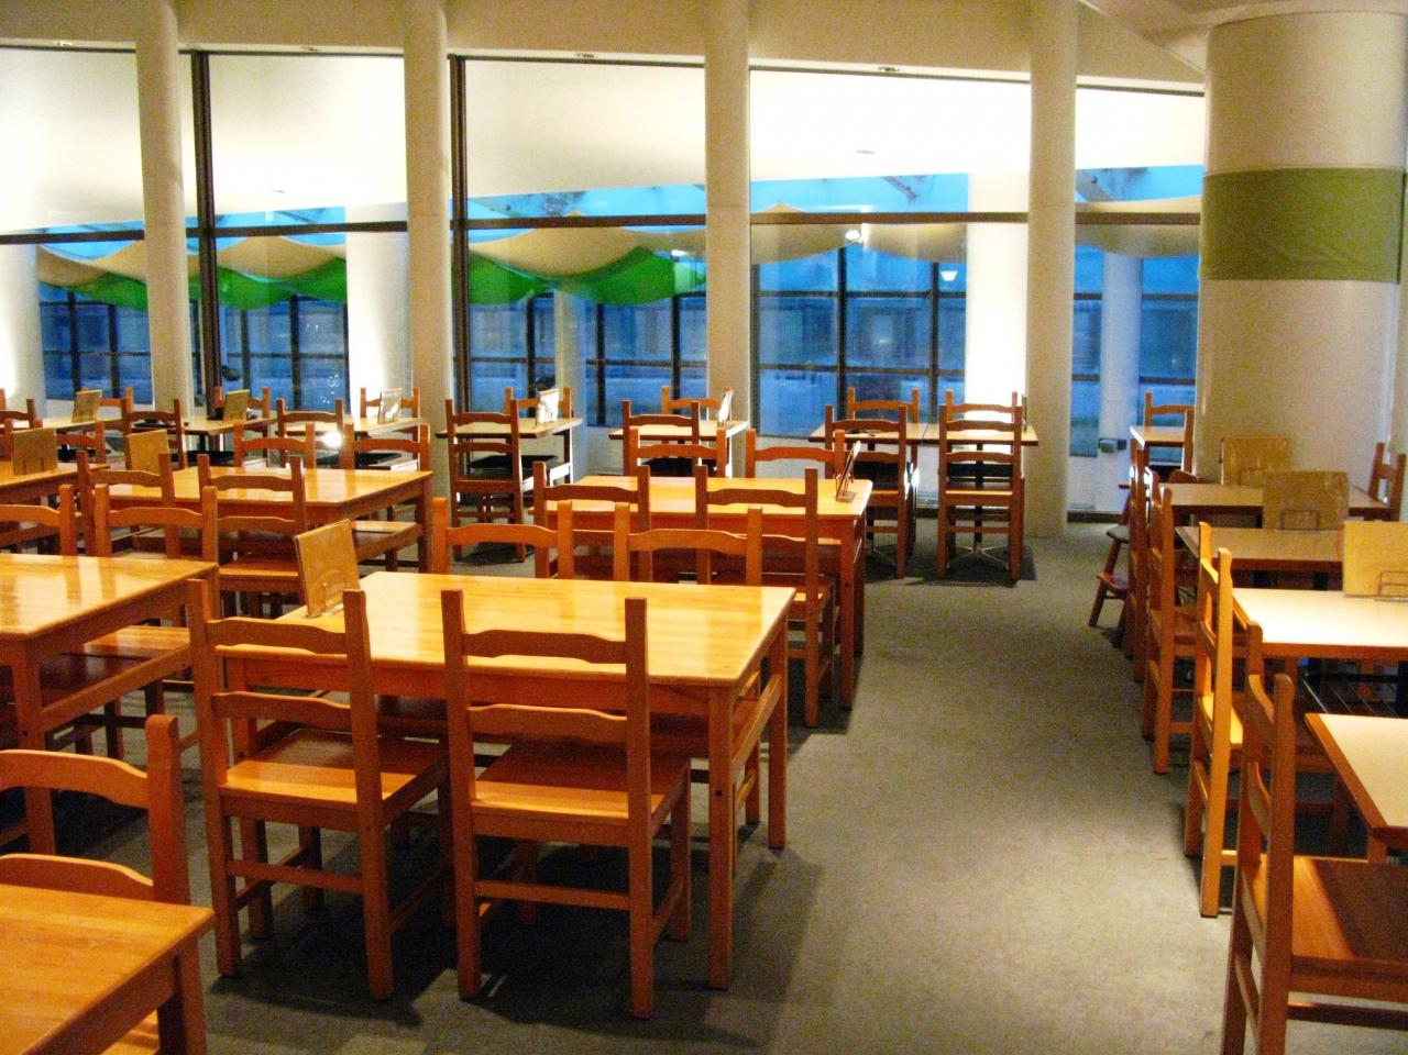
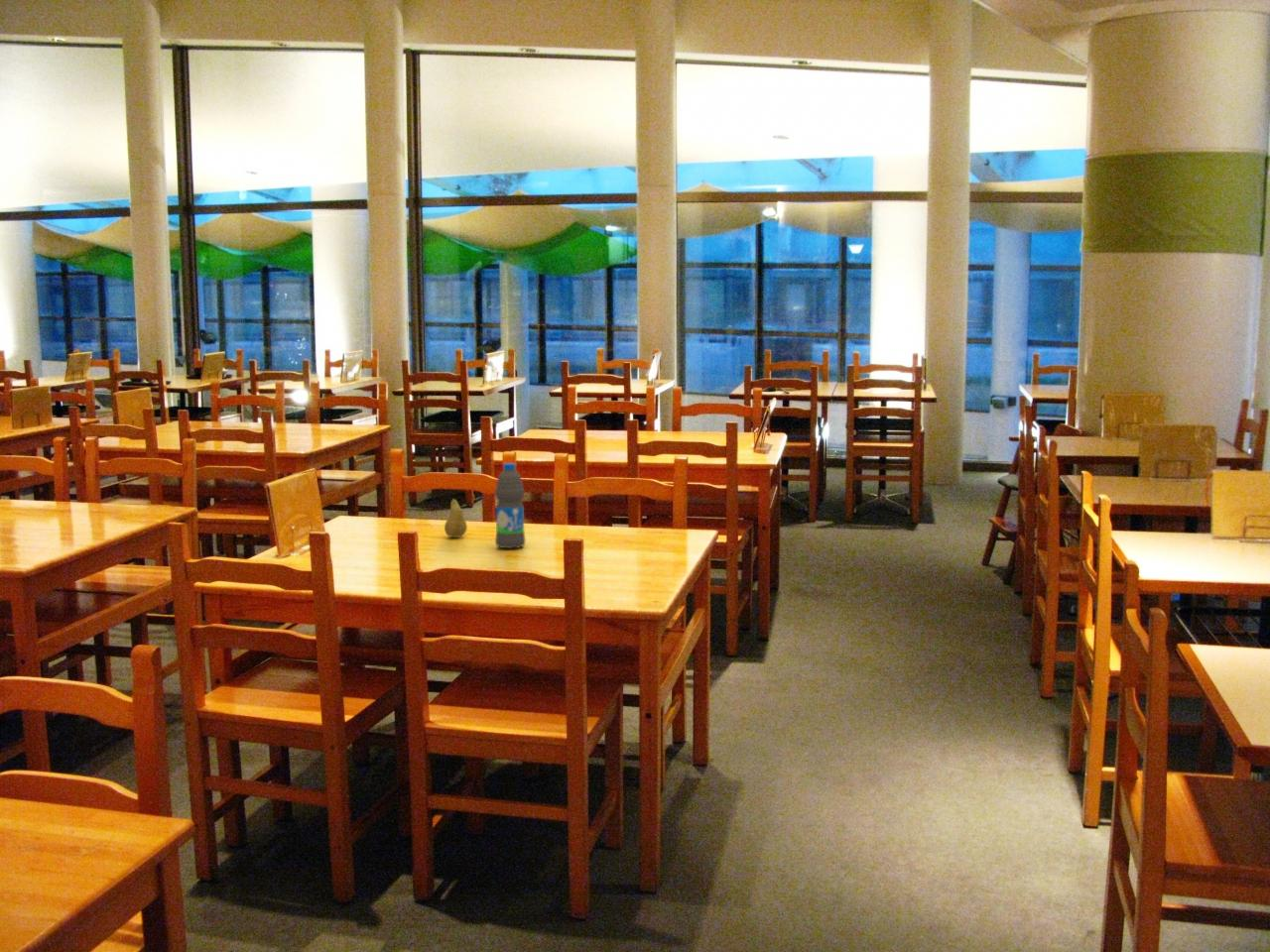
+ fruit (455, 517)
+ water bottle (509, 505)
